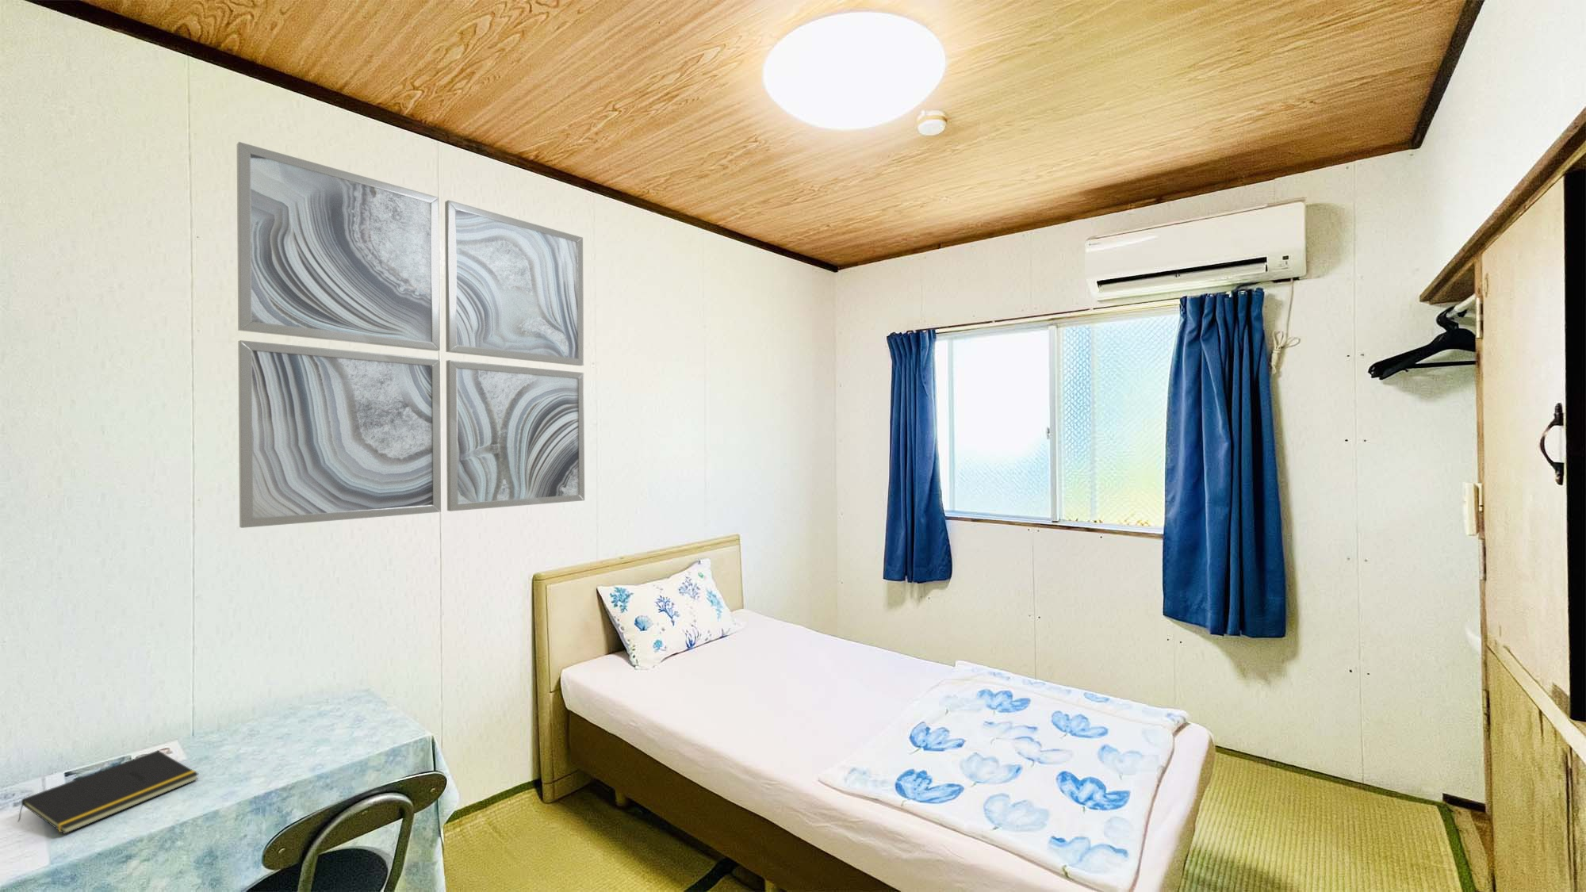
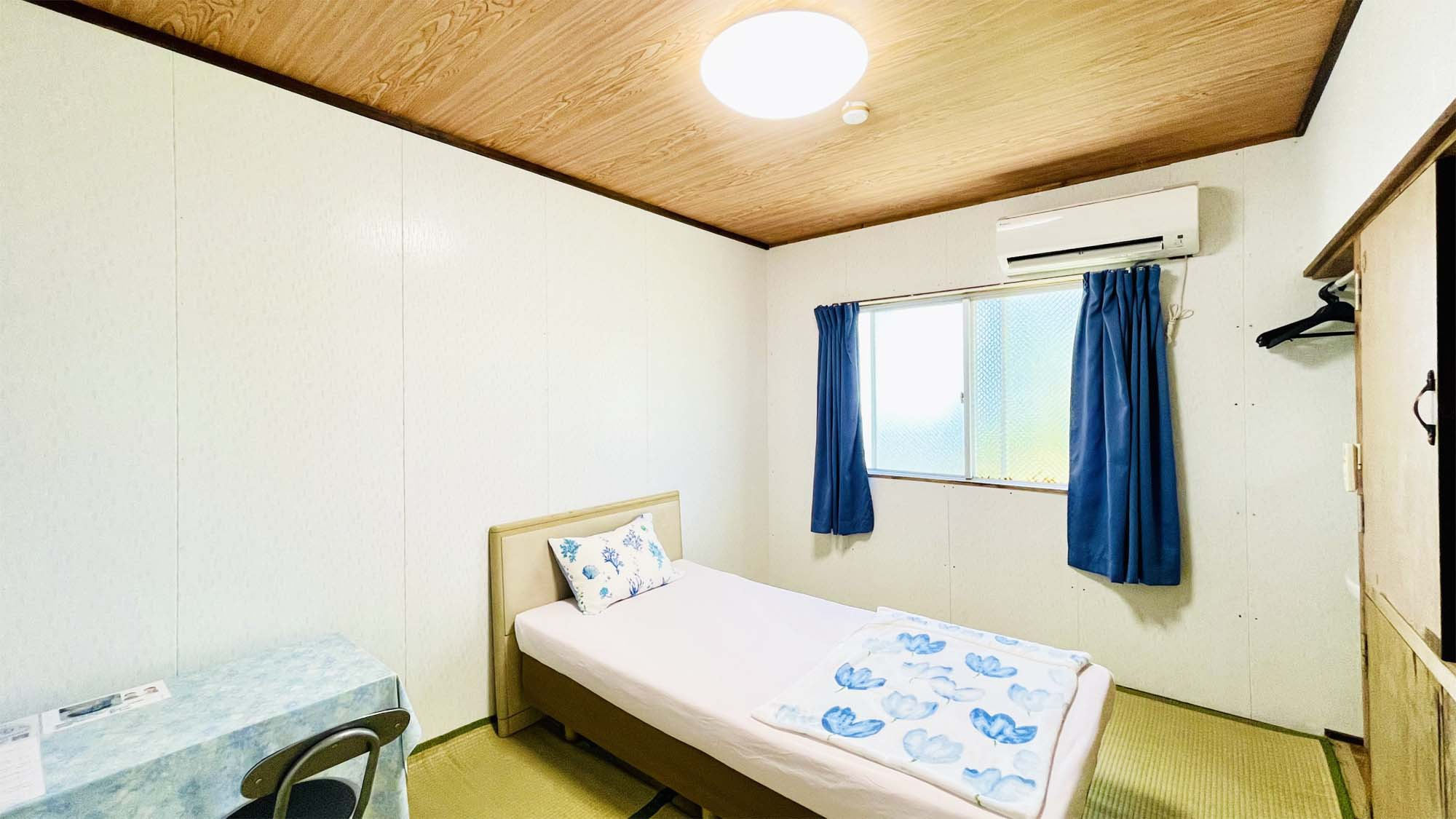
- notepad (115, 789)
- wall art (446, 352)
